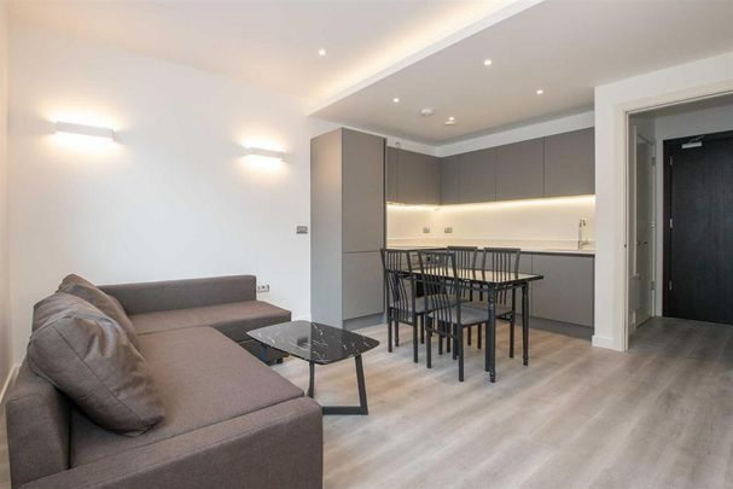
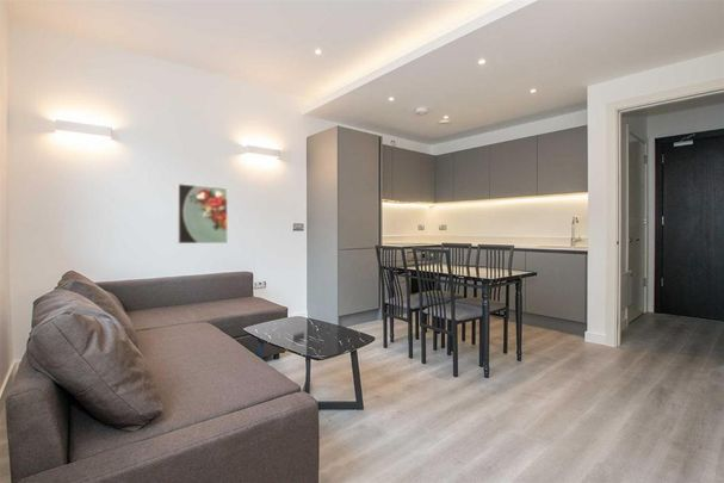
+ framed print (203, 215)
